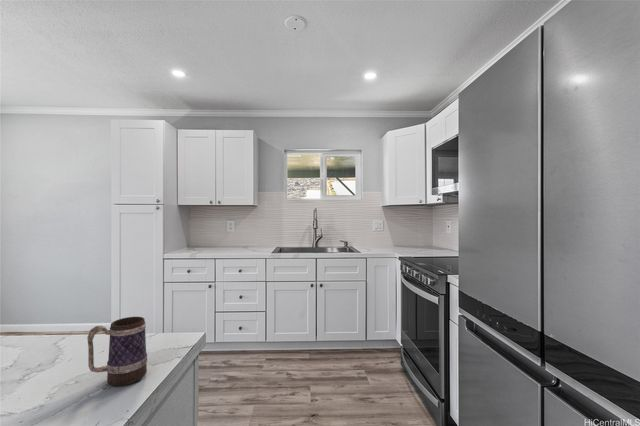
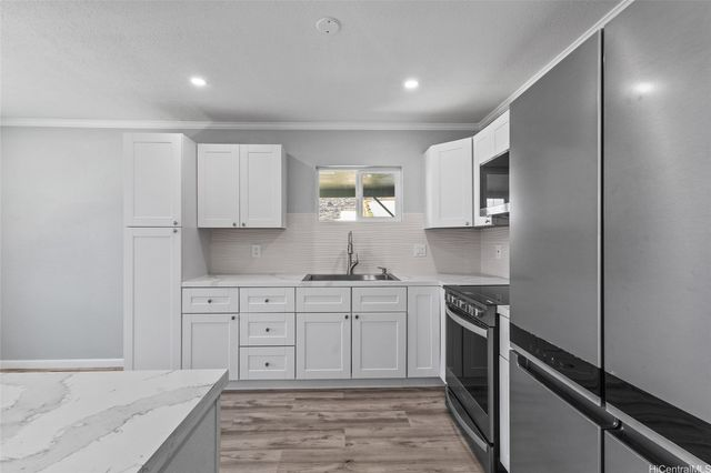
- mug (118, 350)
